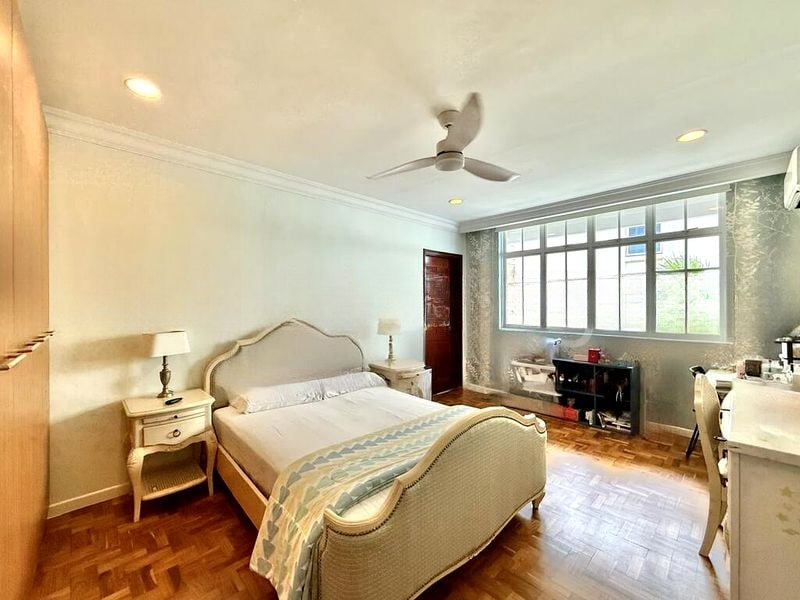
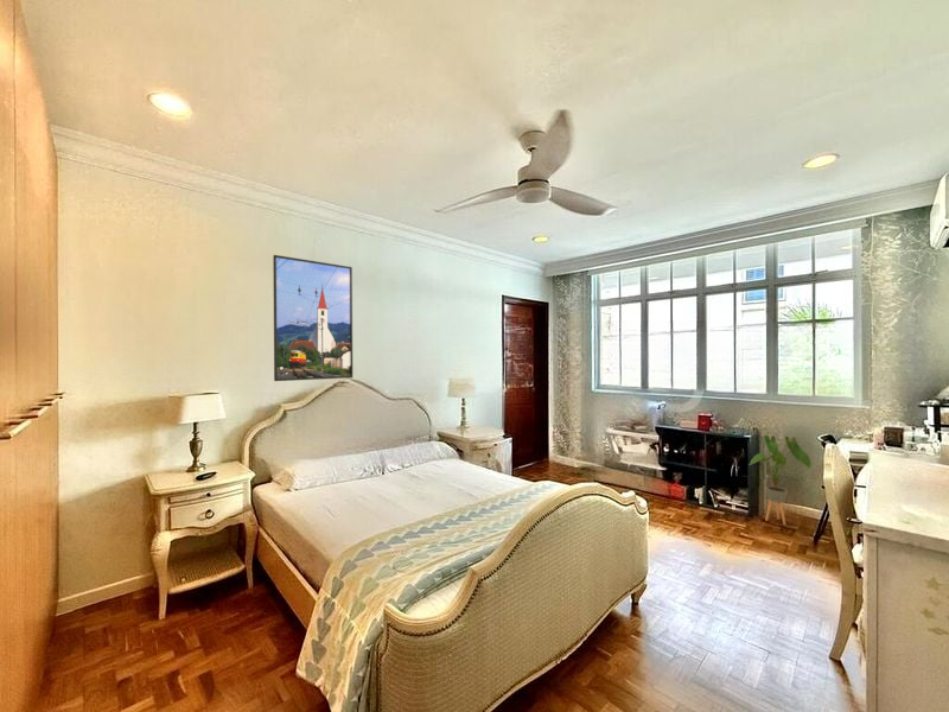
+ house plant (778, 478)
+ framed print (316, 320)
